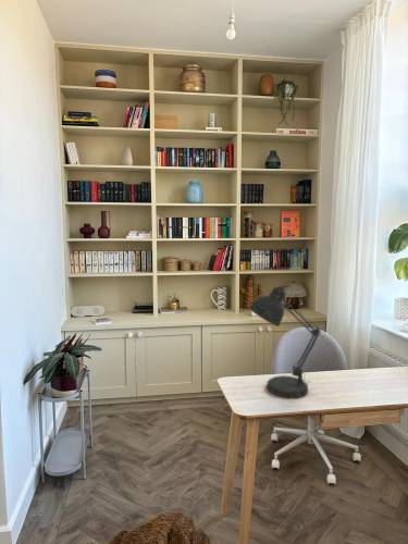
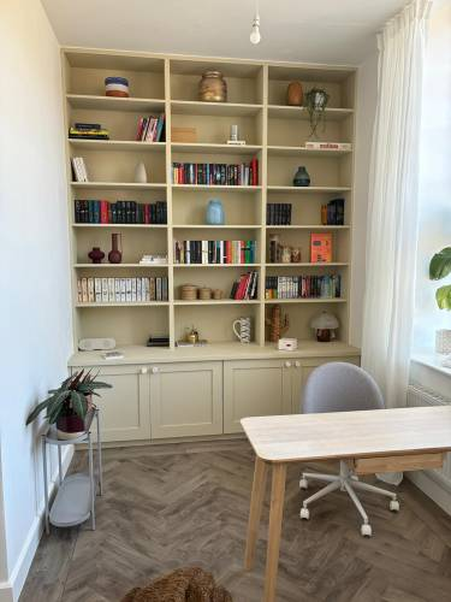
- desk lamp (277, 325)
